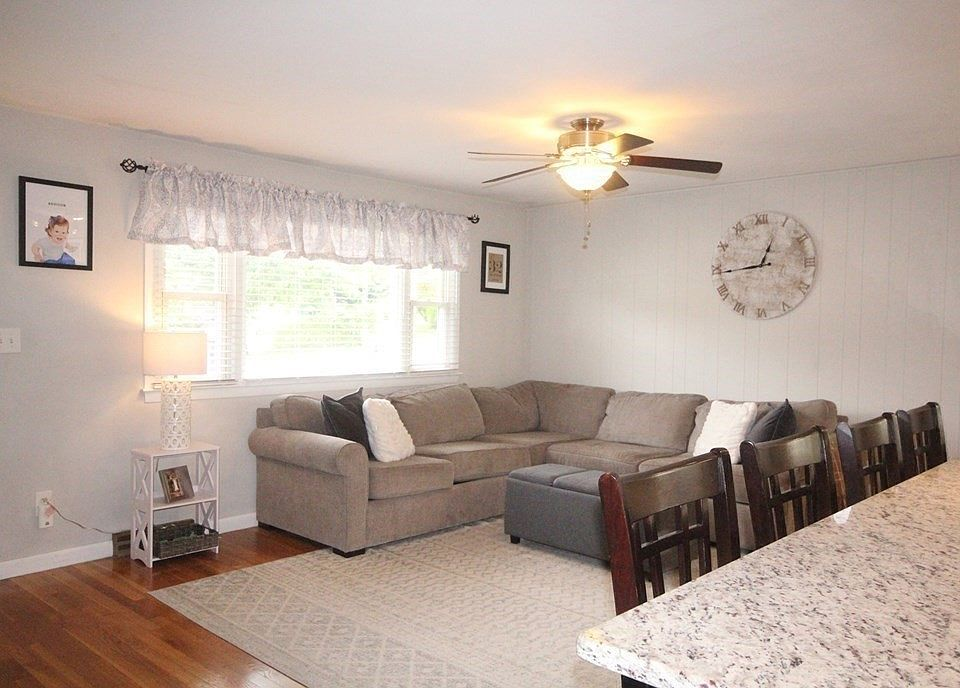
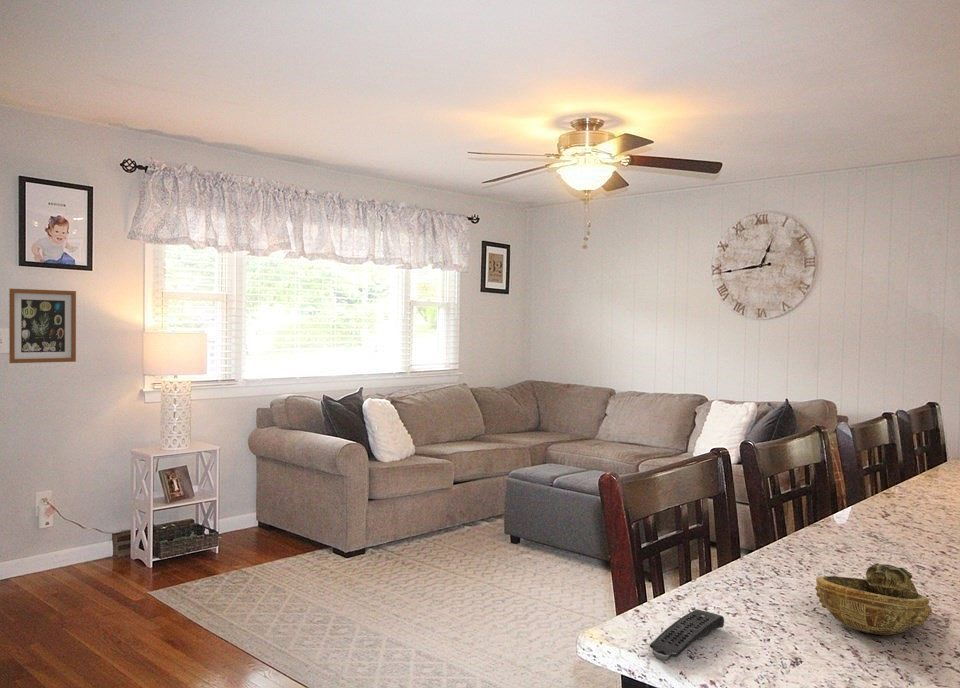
+ wall art (43, 326)
+ remote control (686, 633)
+ decorative bowl (881, 593)
